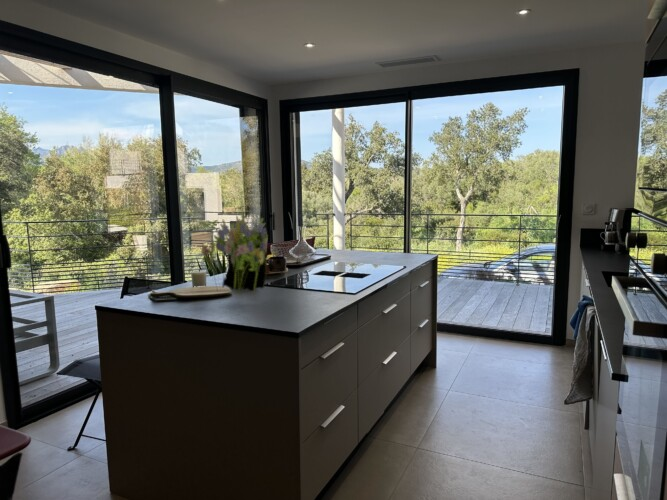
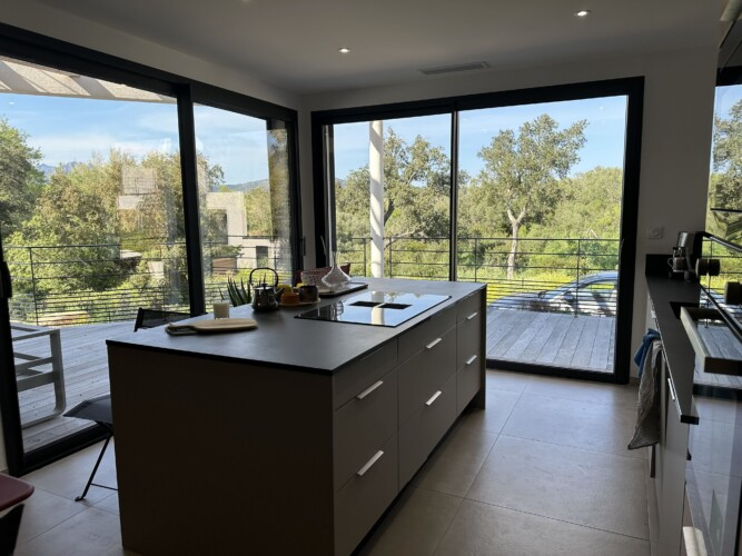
- flower bouquet (239, 255)
